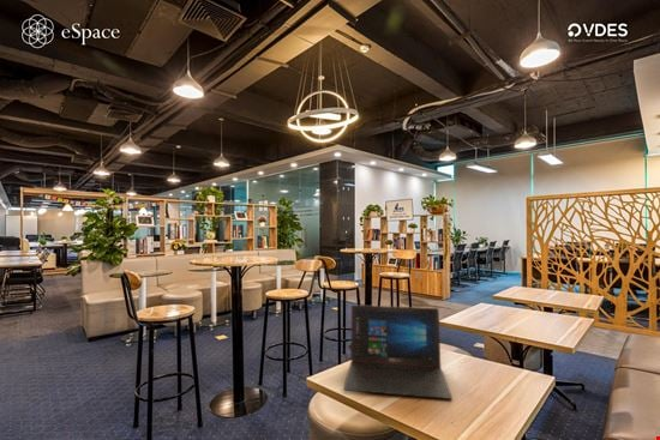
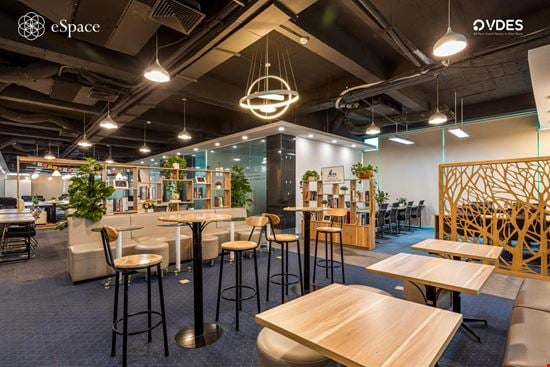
- laptop (395, 345)
